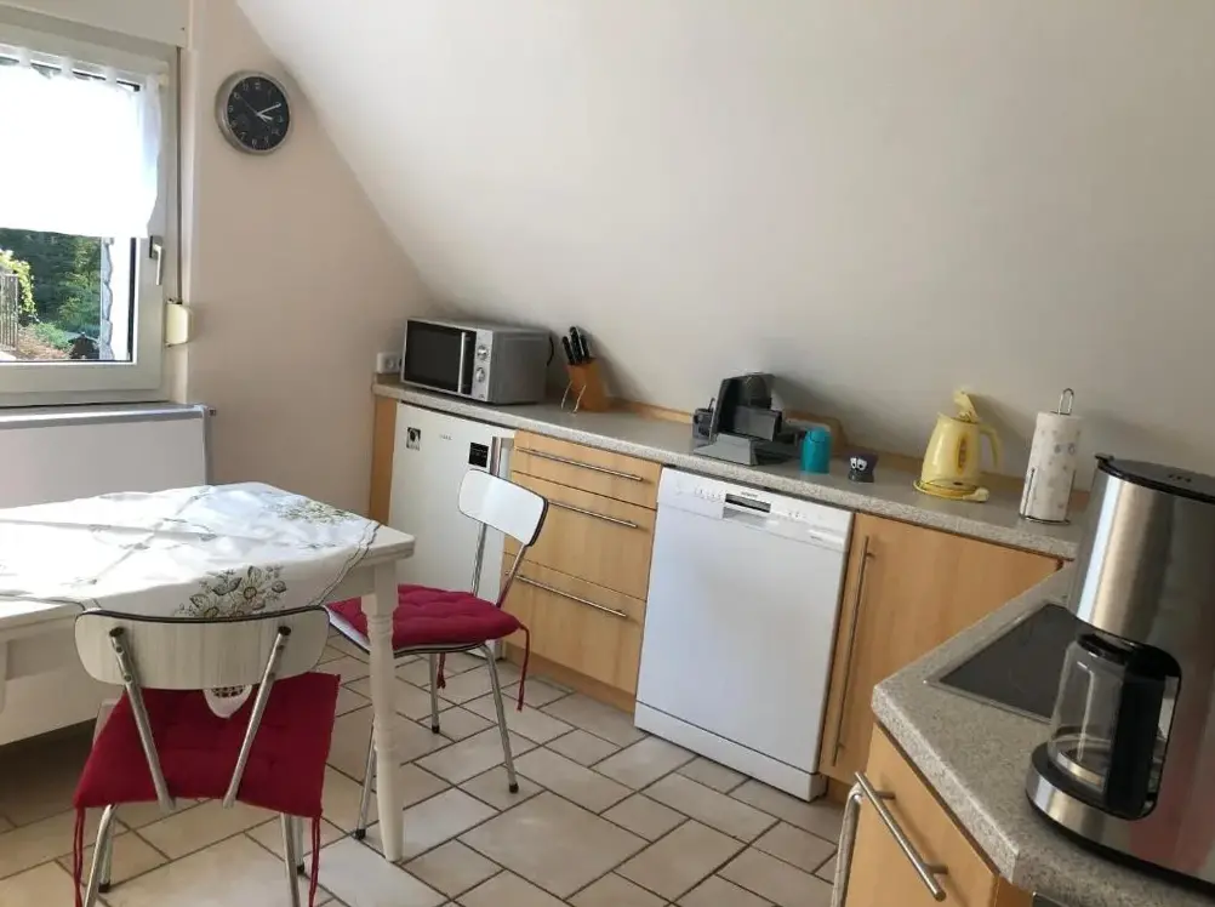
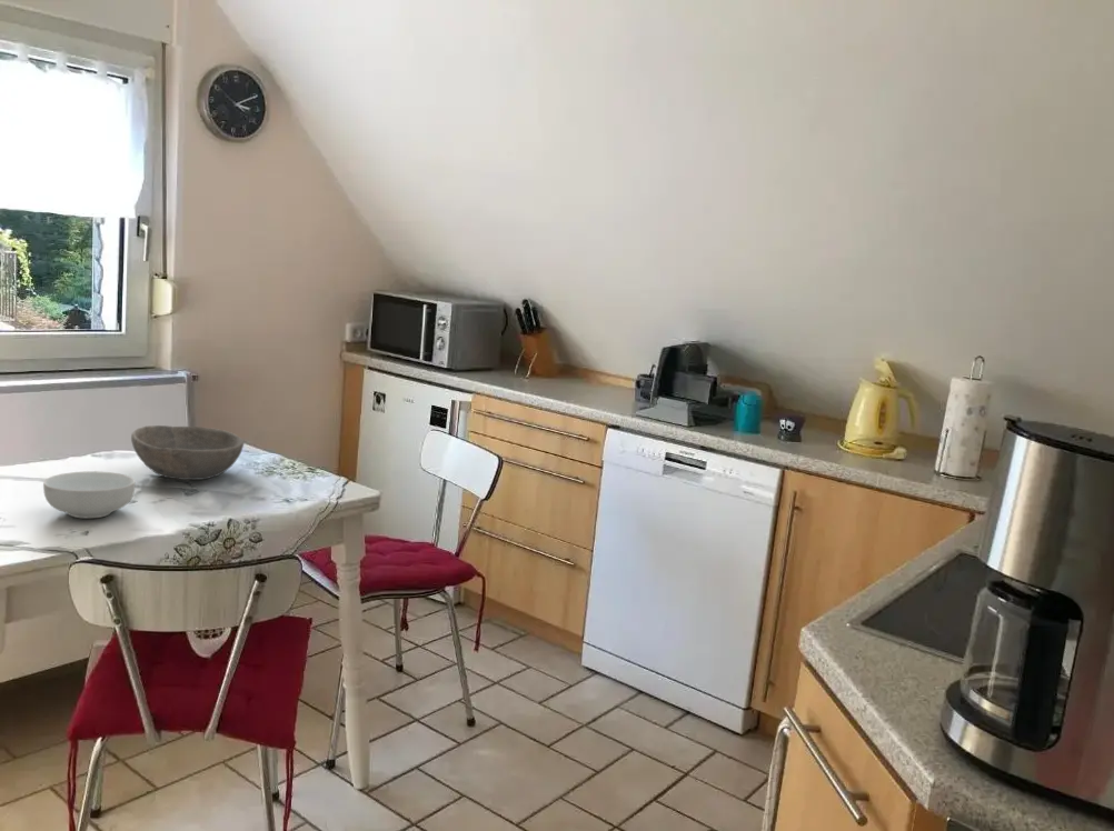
+ cereal bowl (89, 497)
+ bowl (187, 454)
